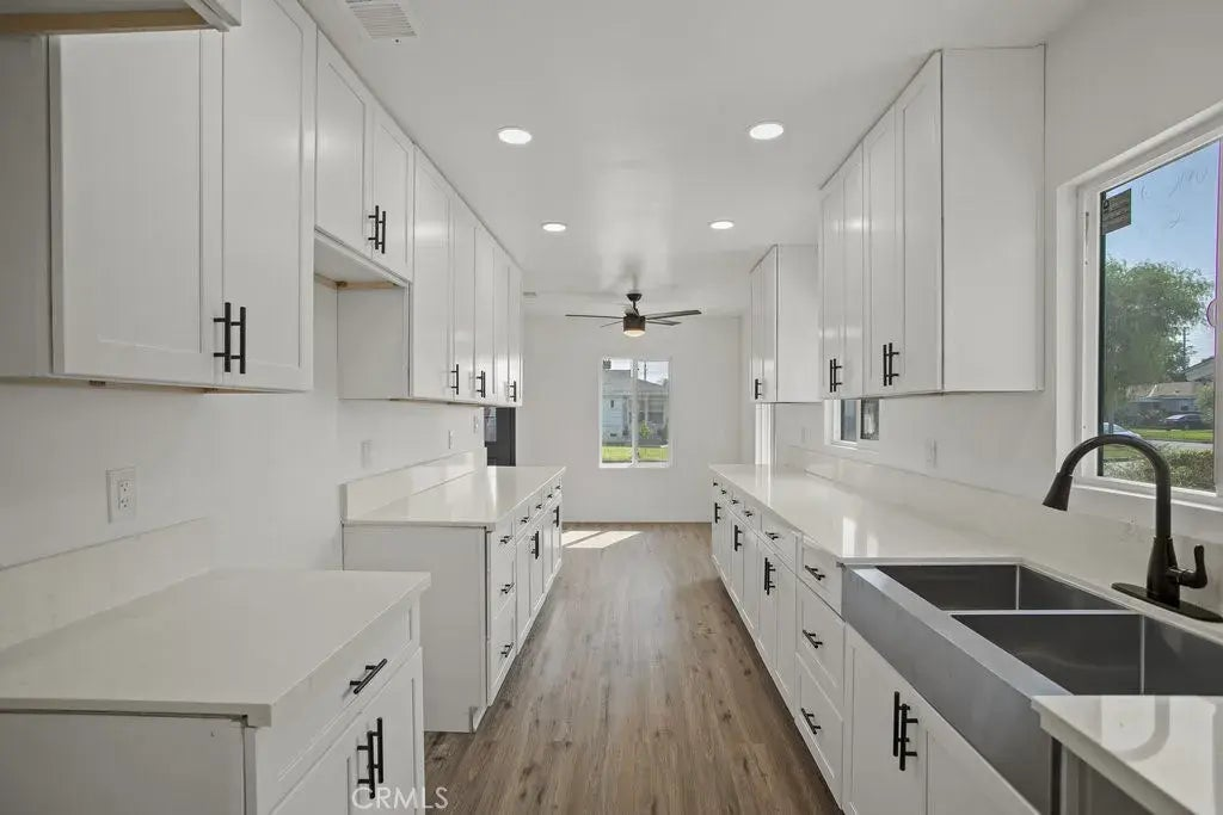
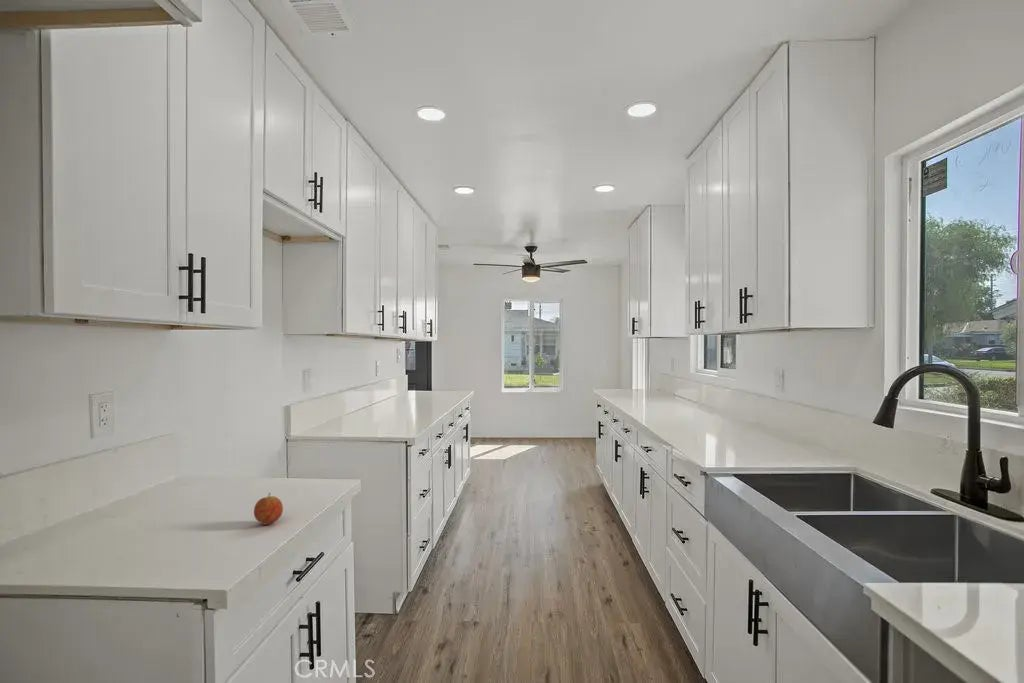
+ fruit (268, 508)
